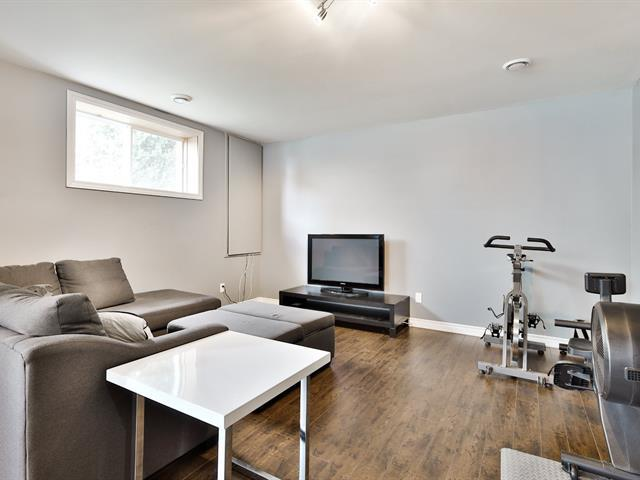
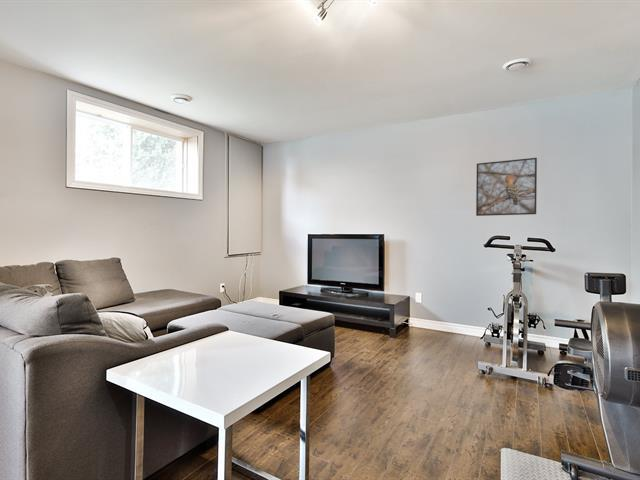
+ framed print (505, 187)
